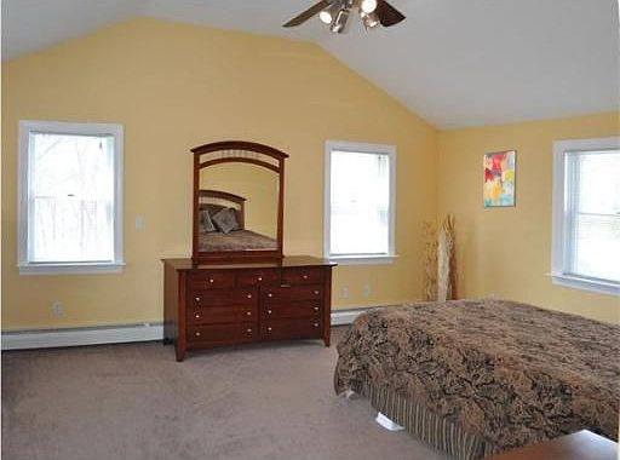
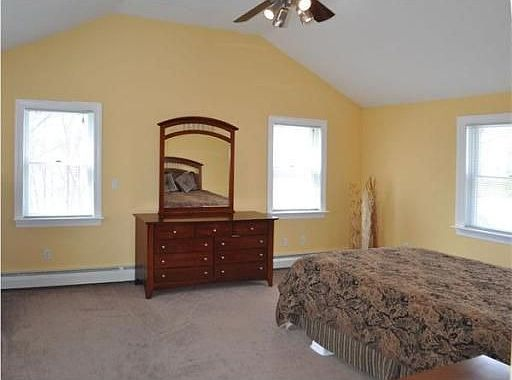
- wall art (499, 179)
